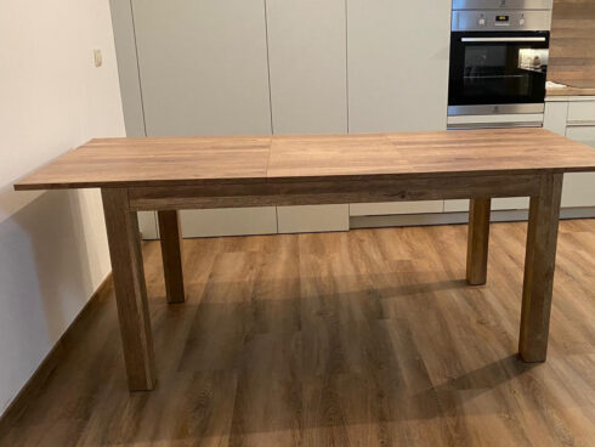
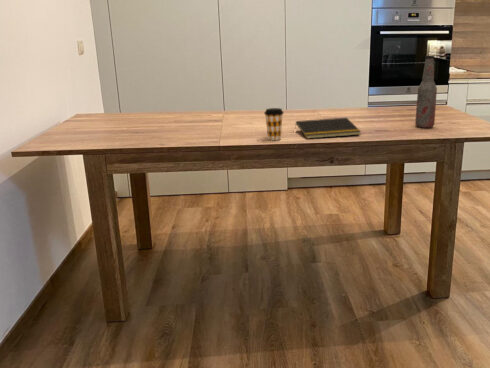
+ bottle (427, 92)
+ notepad (327, 127)
+ coffee cup (274, 124)
